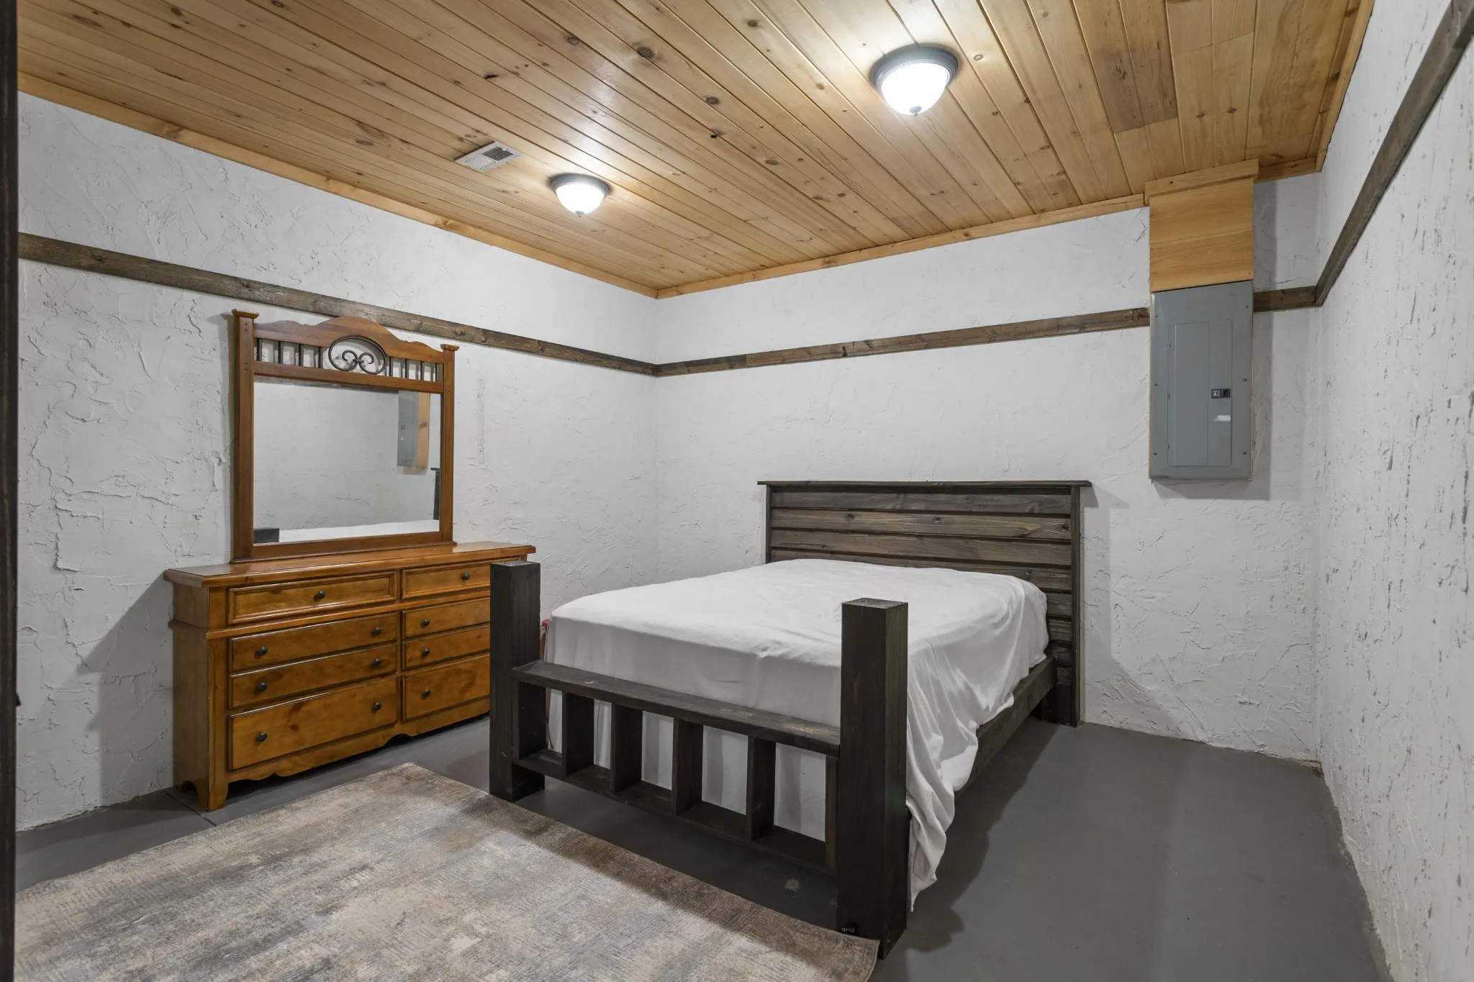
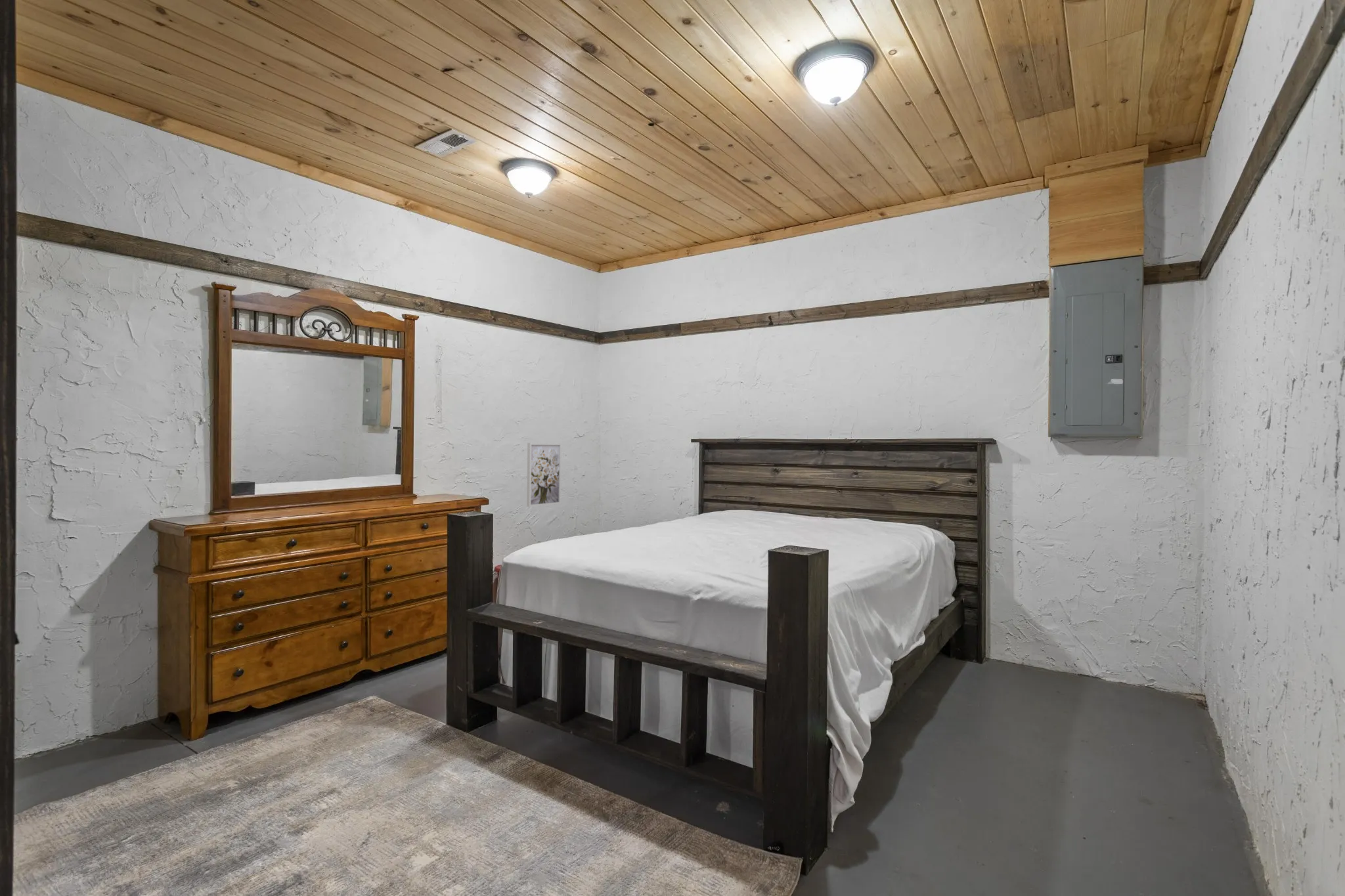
+ wall art (544, 474)
